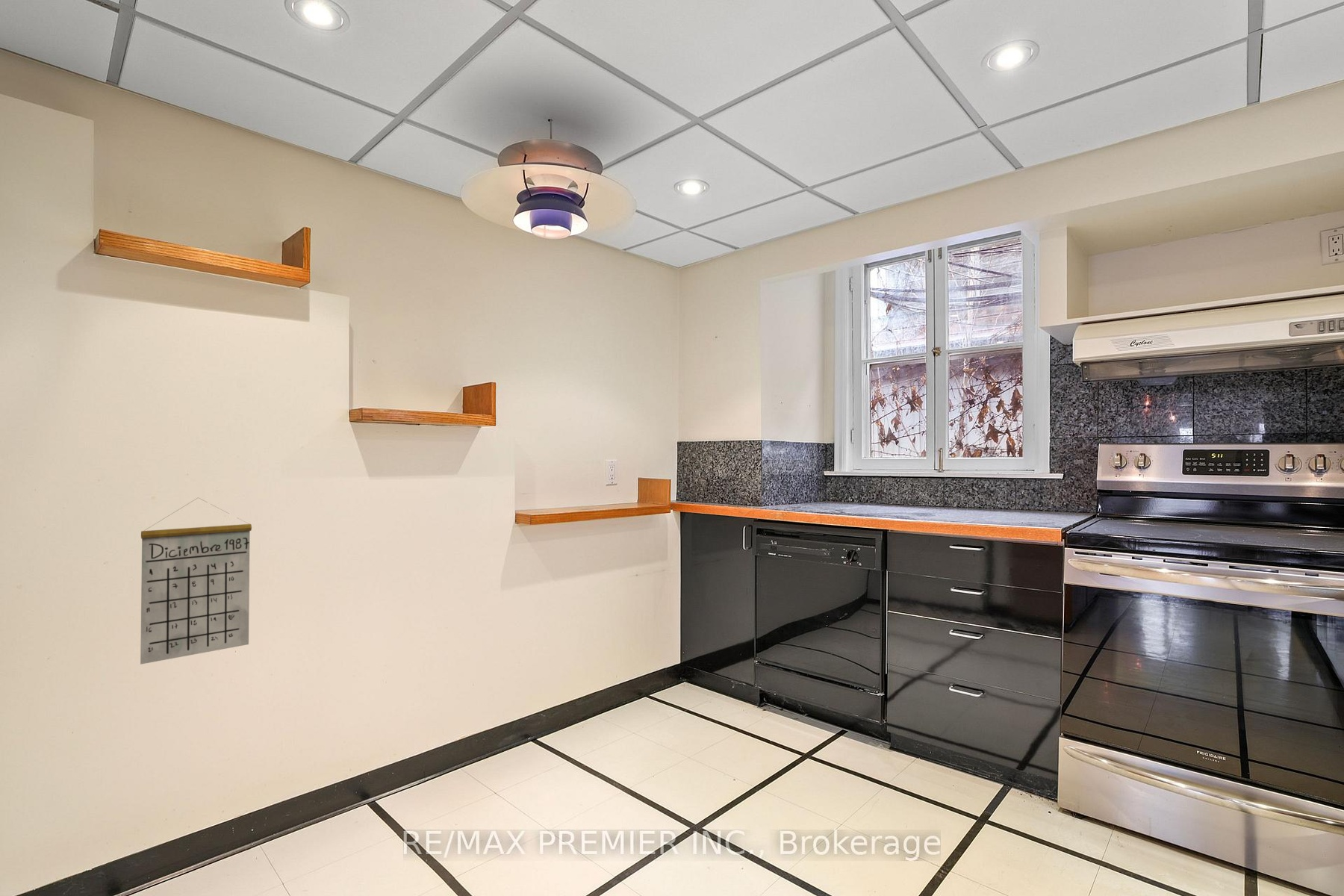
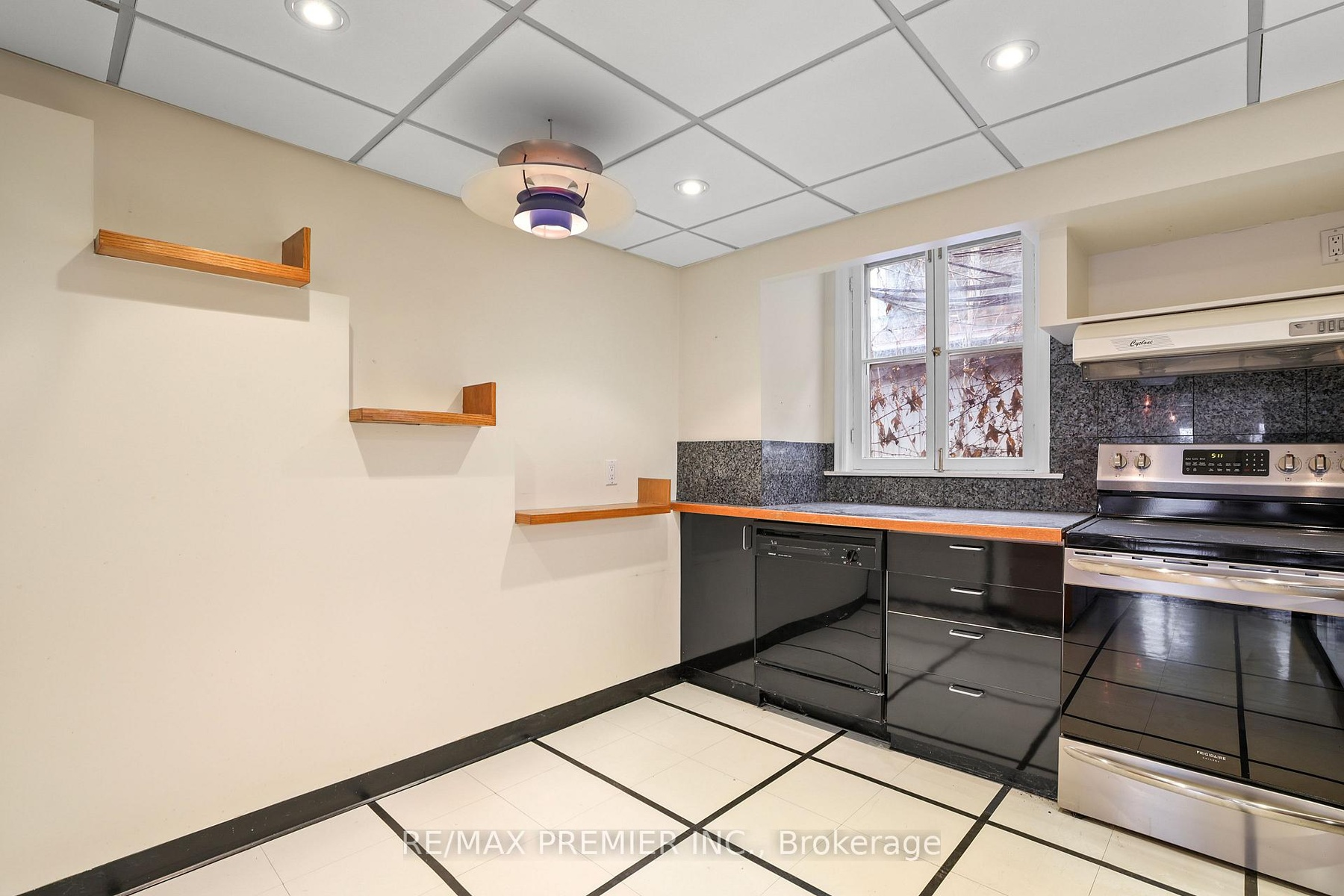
- calendar (198, 575)
